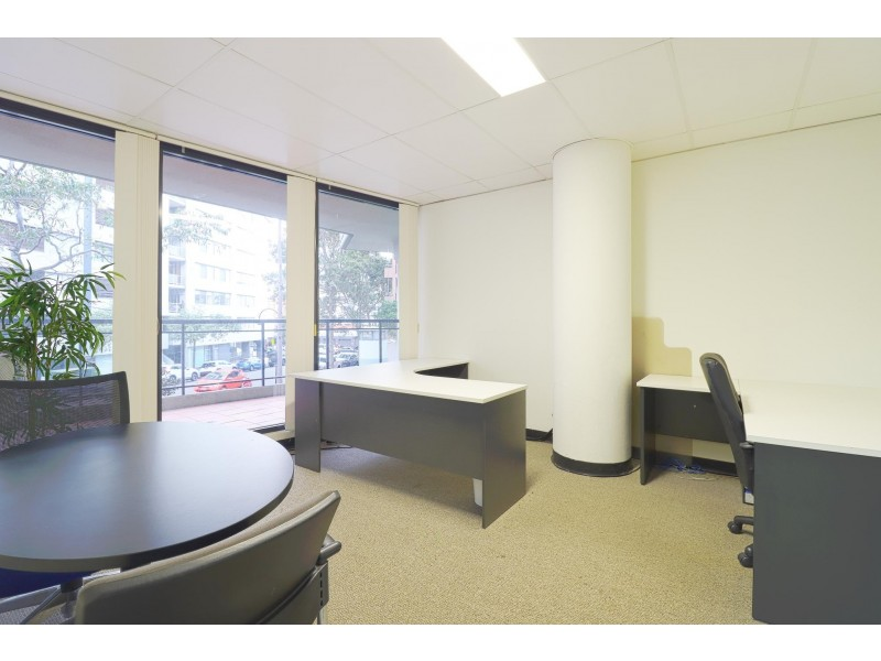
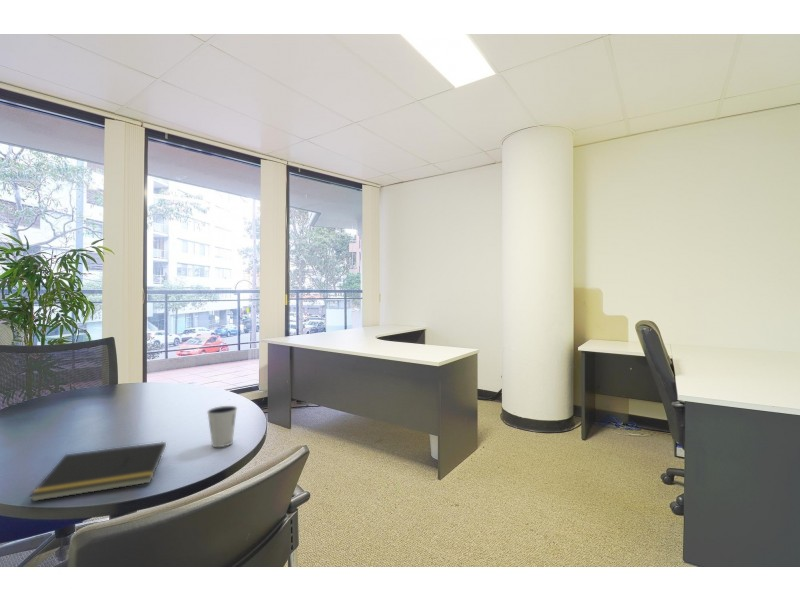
+ notepad (106, 468)
+ dixie cup (222, 426)
